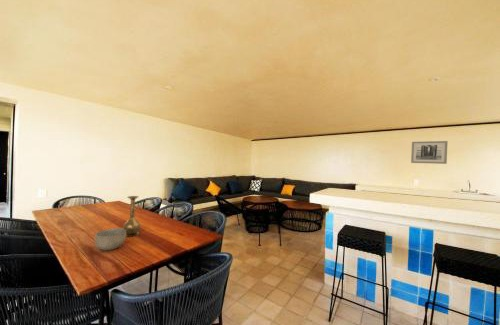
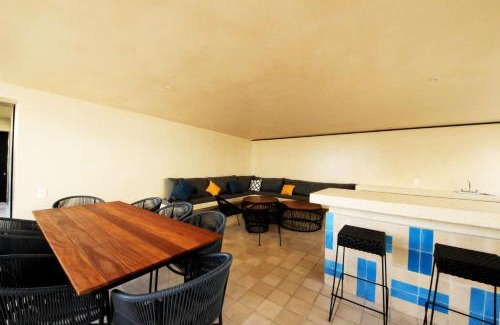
- wall art (428, 152)
- bowl (110, 239)
- vase (132, 215)
